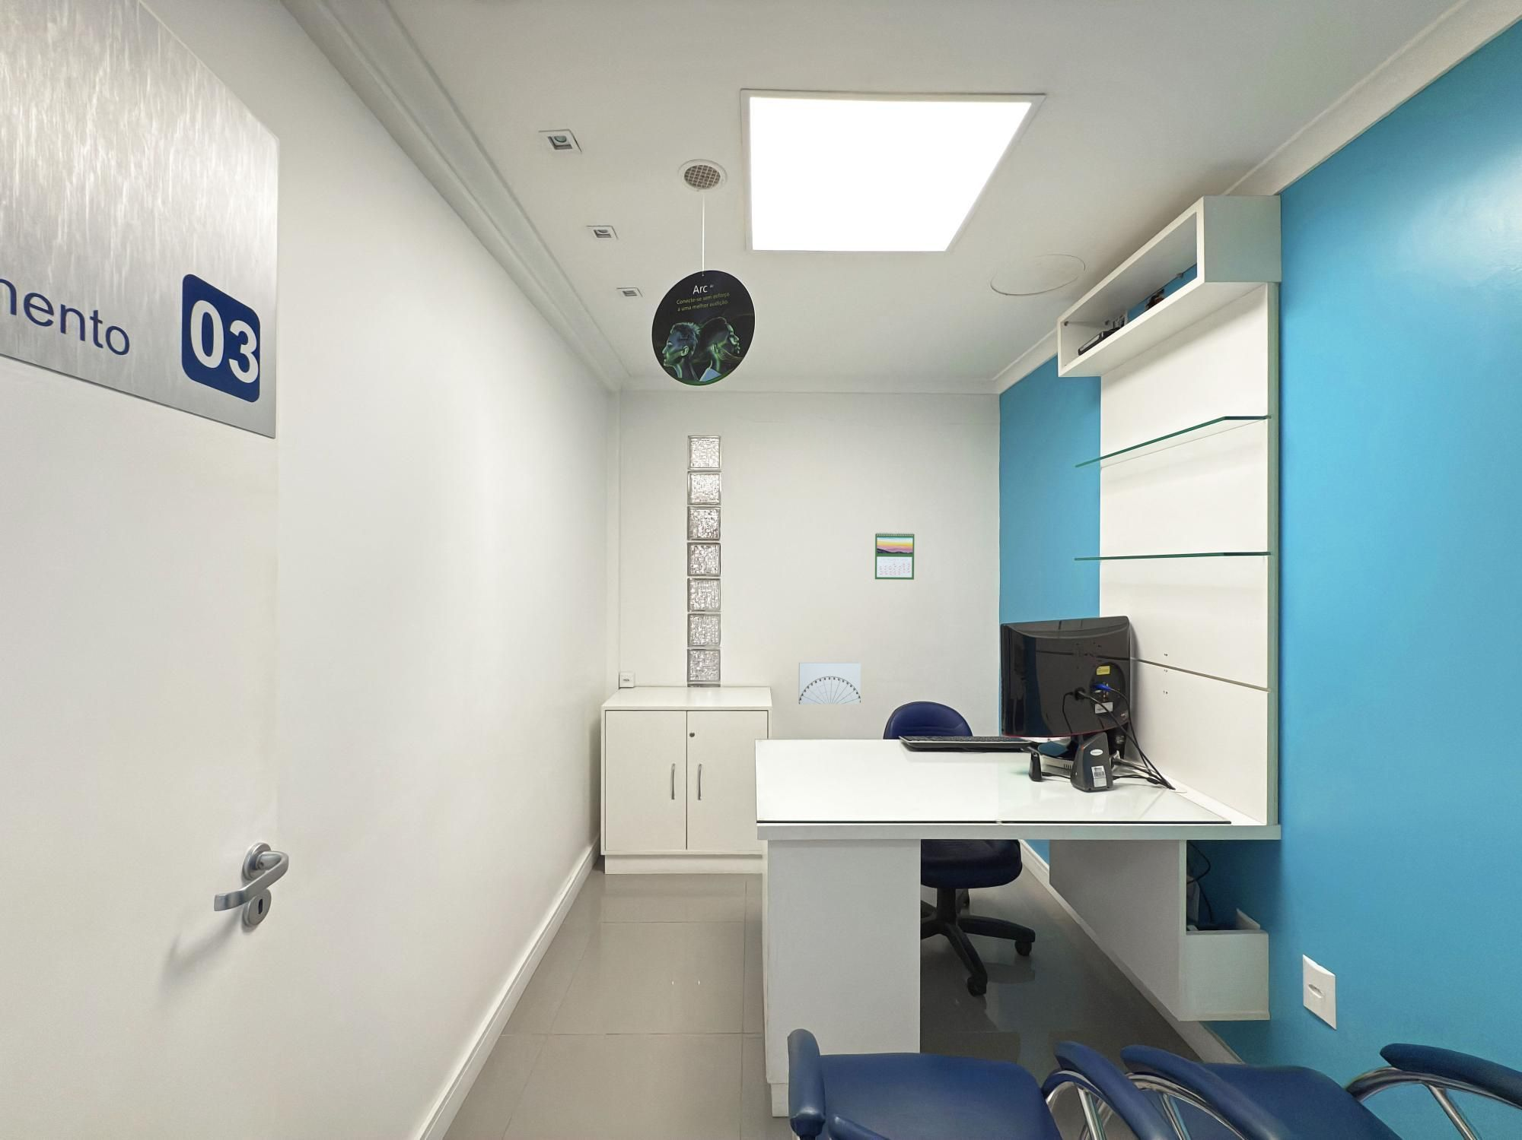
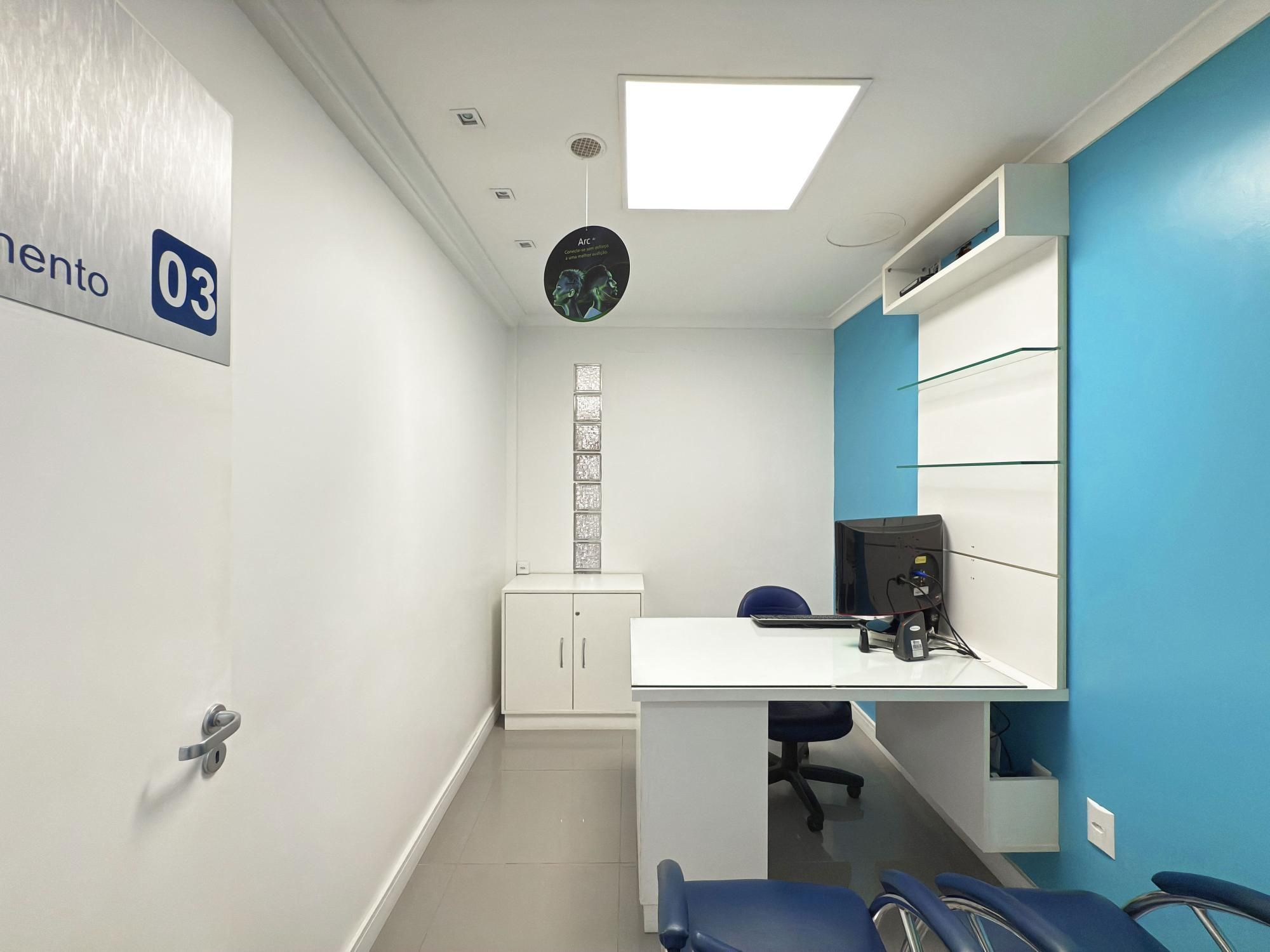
- calendar (894, 556)
- wall art (829, 683)
